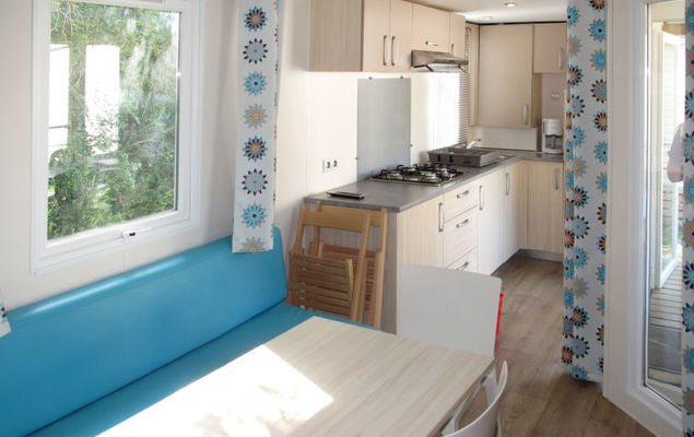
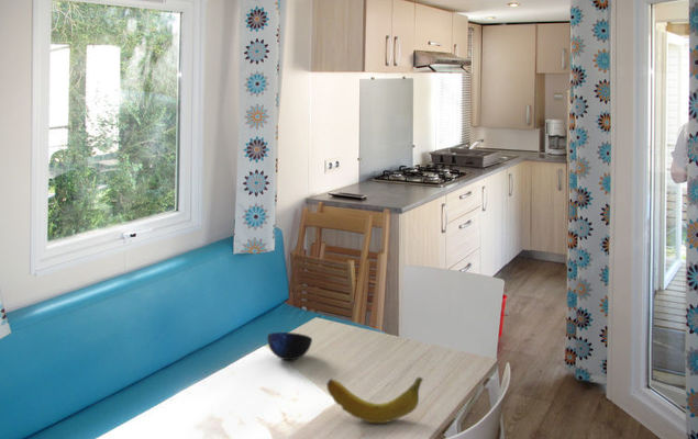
+ fruit (374, 403)
+ bowl (289, 344)
